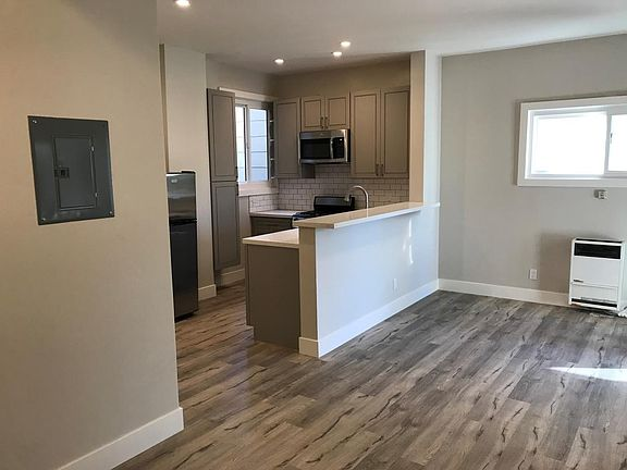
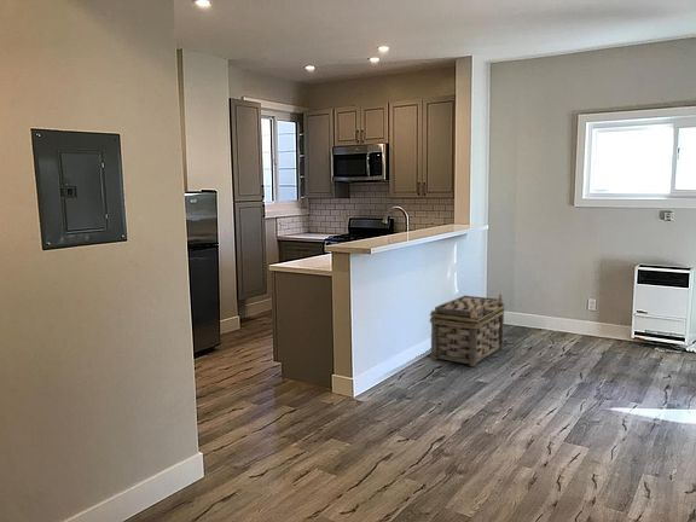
+ basket (470, 325)
